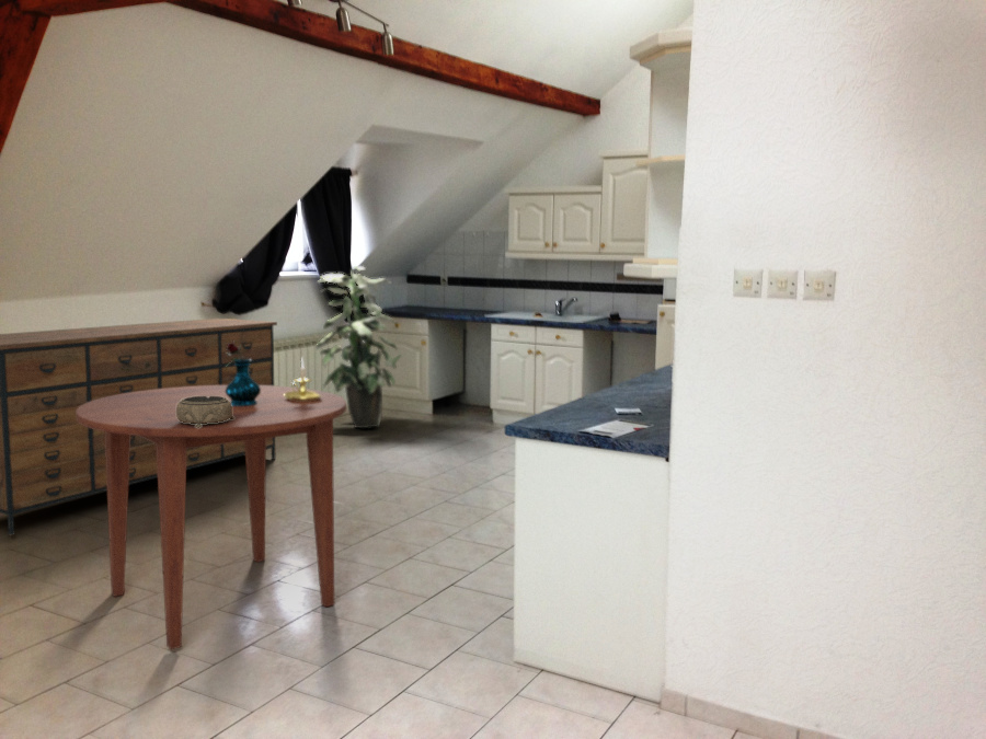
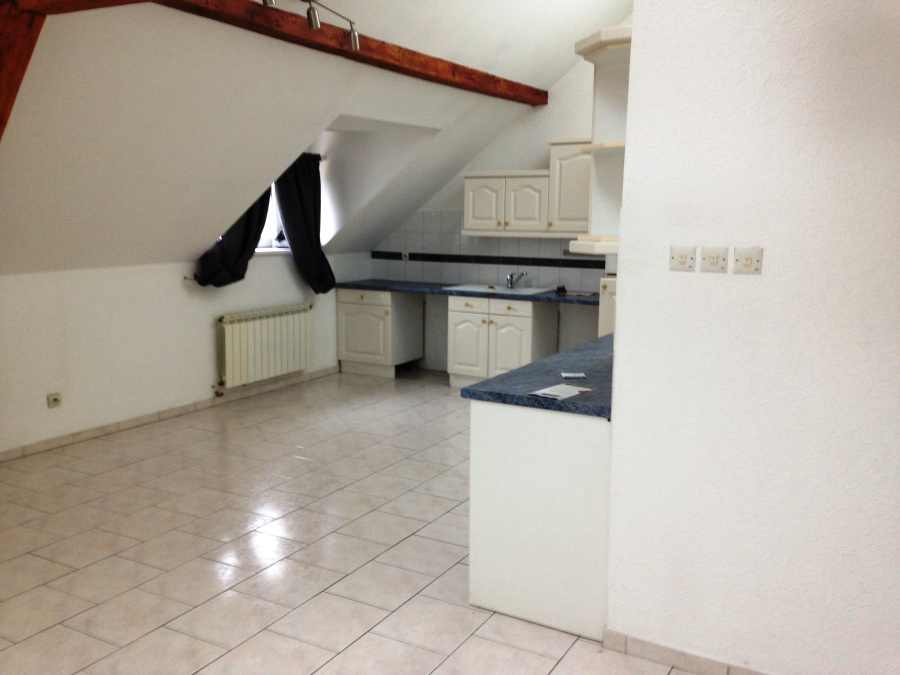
- vase (240, 372)
- candle holder (301, 377)
- dining table (249, 503)
- indoor plant (357, 347)
- decorative bowl (203, 409)
- sideboard (130, 392)
